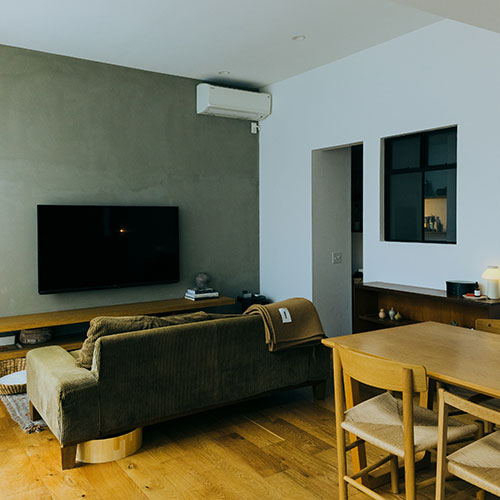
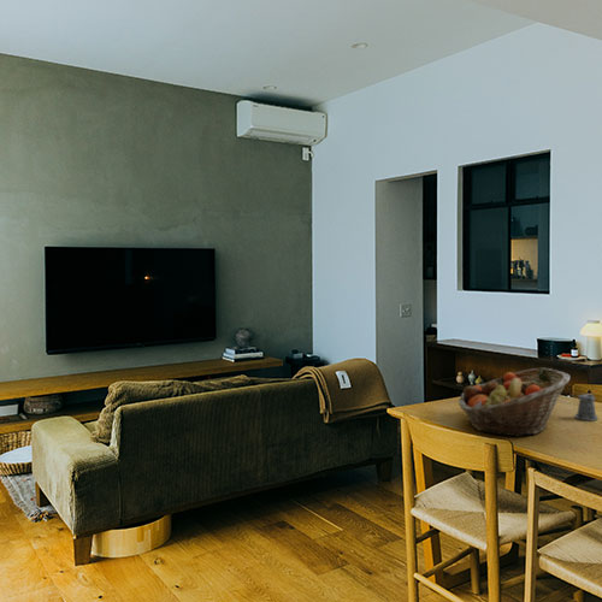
+ fruit basket (512, 399)
+ pepper shaker (584, 405)
